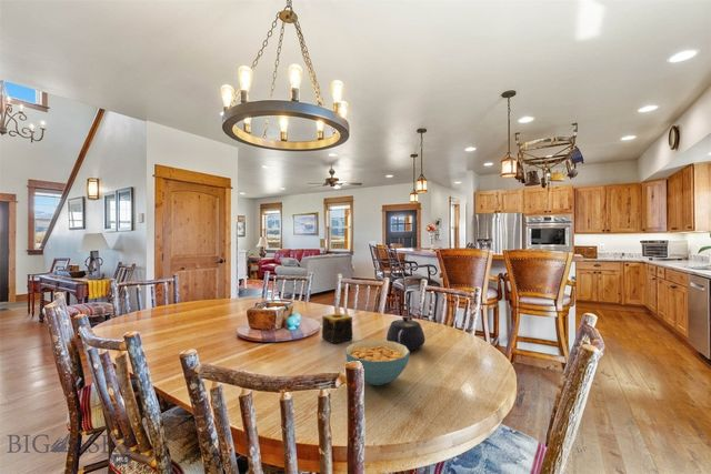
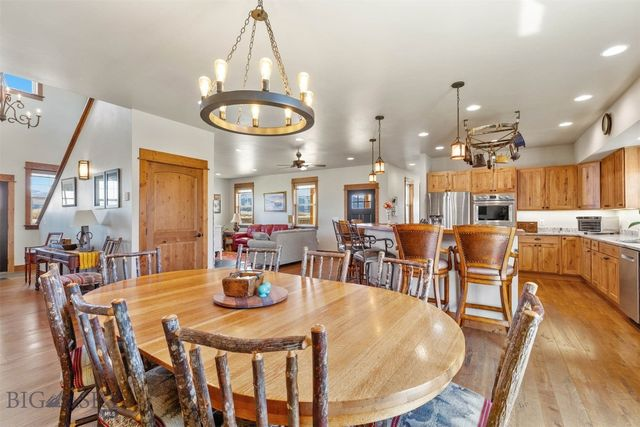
- teapot (405, 331)
- cereal bowl (377, 365)
- candle (337, 327)
